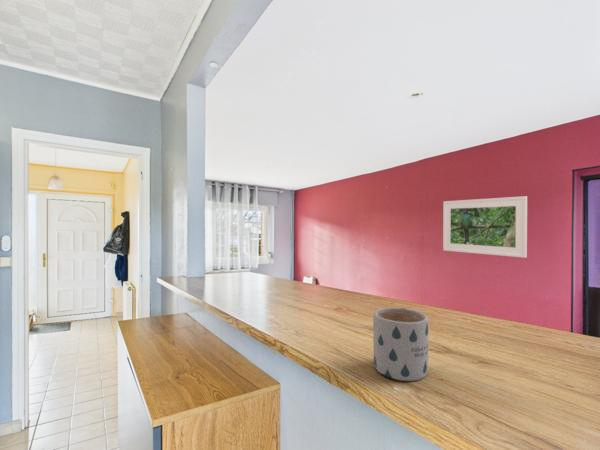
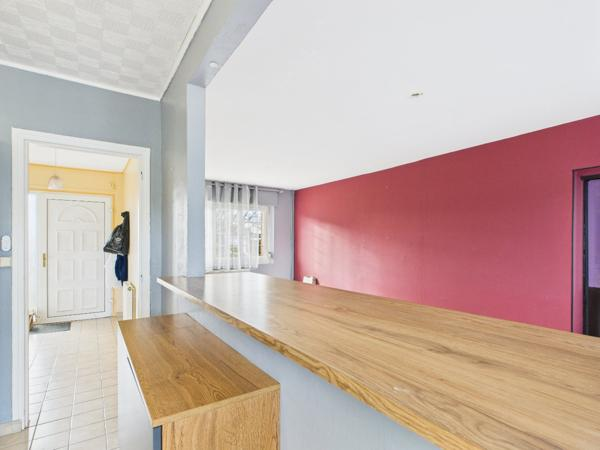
- mug (405, 339)
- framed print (480, 226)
